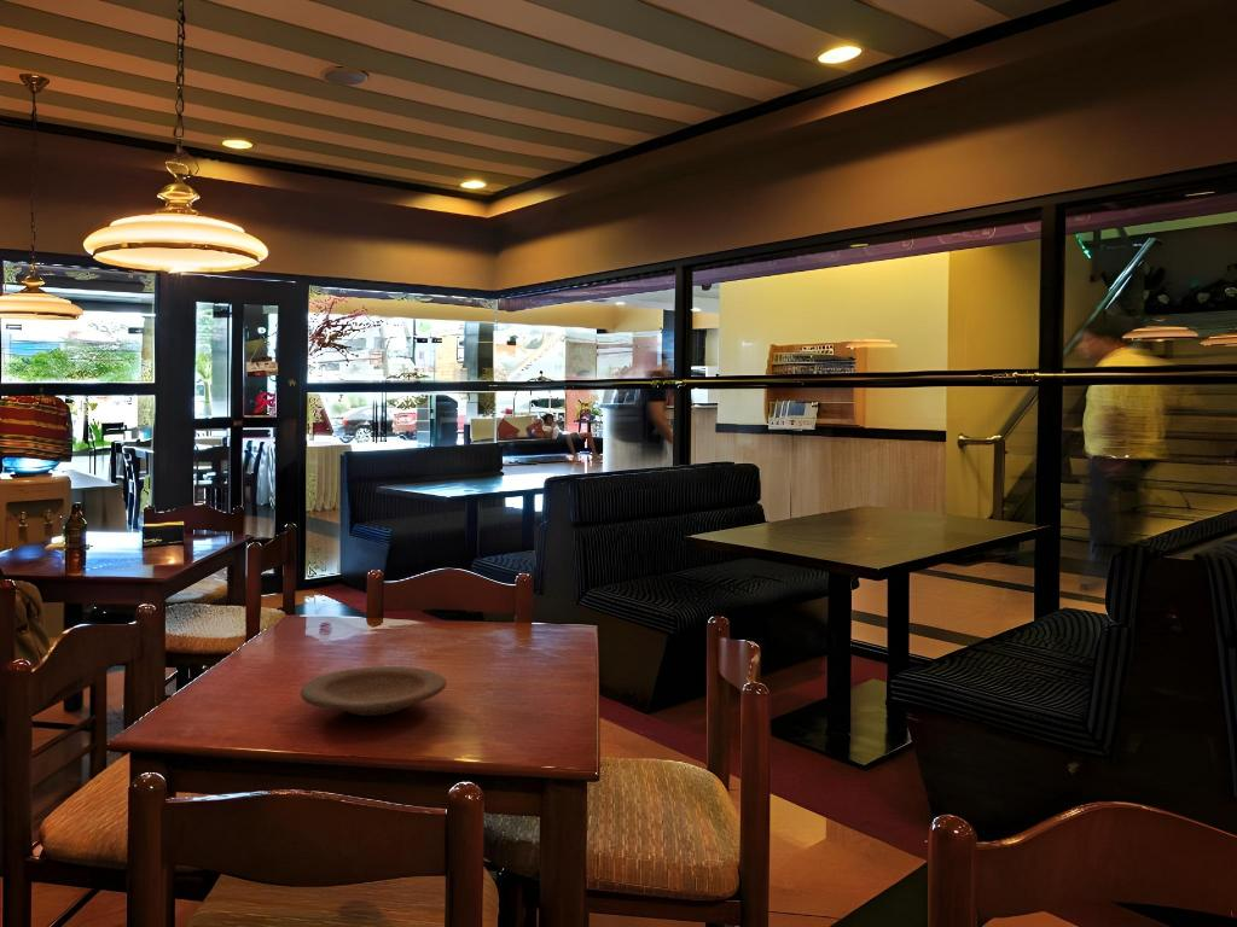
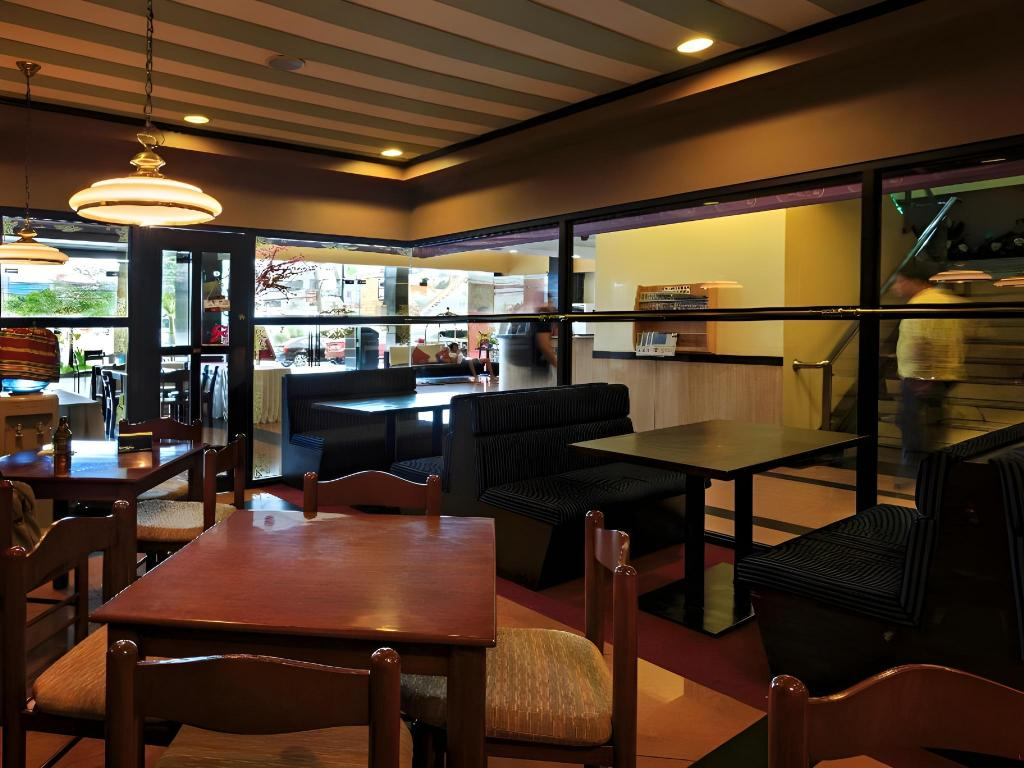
- plate (374, 694)
